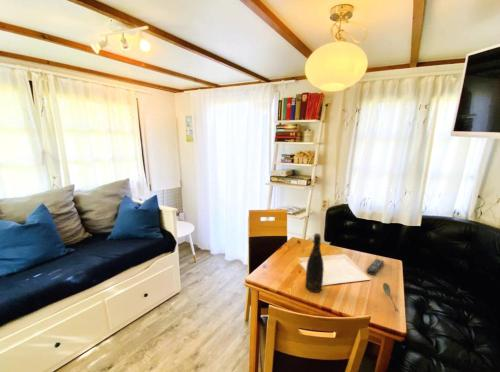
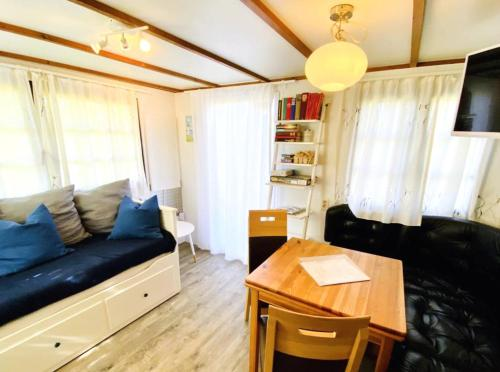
- soupspoon (390, 297)
- remote control (375, 266)
- bottle (315, 261)
